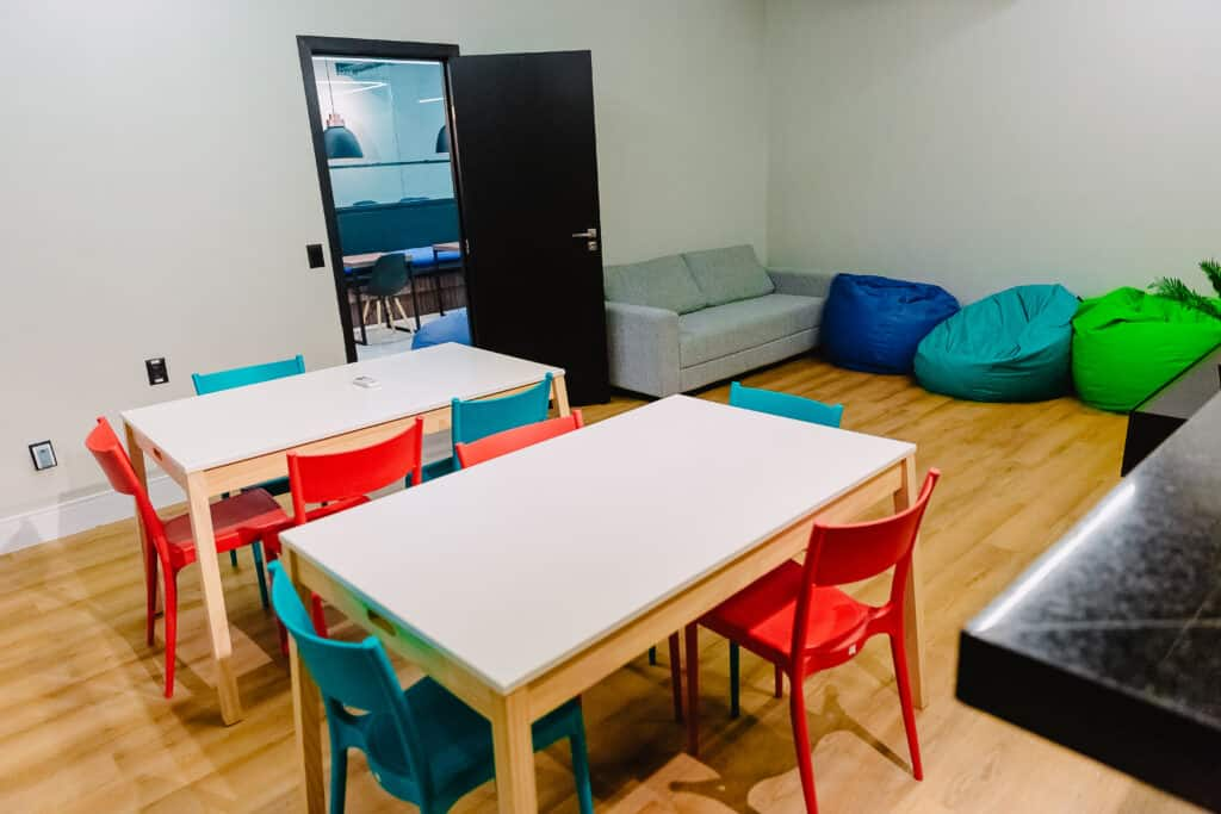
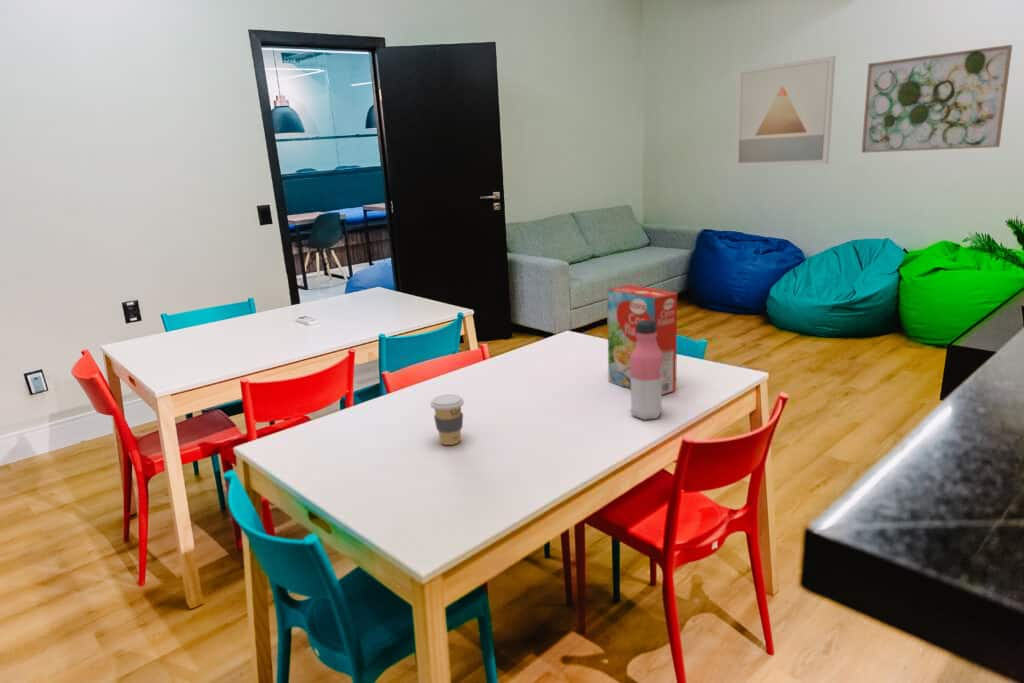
+ coffee cup (448, 420)
+ wall art (930, 103)
+ water bottle (646, 369)
+ cereal box (636, 339)
+ wall art (781, 115)
